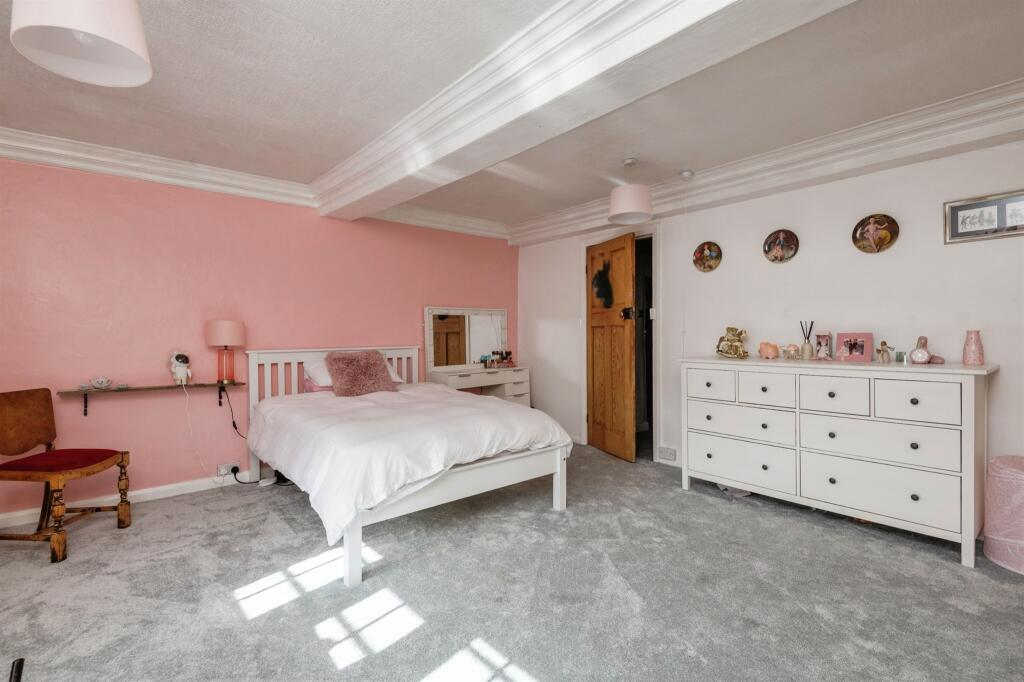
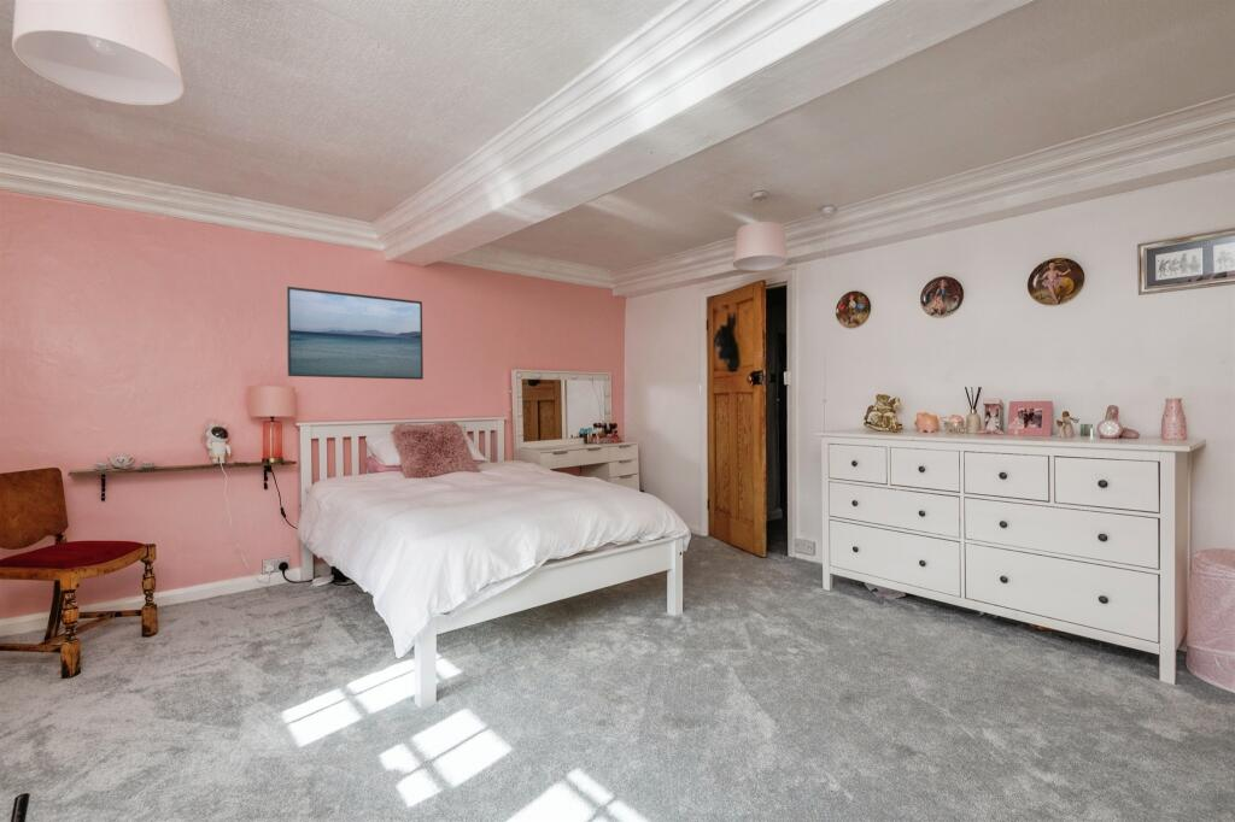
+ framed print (359, 336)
